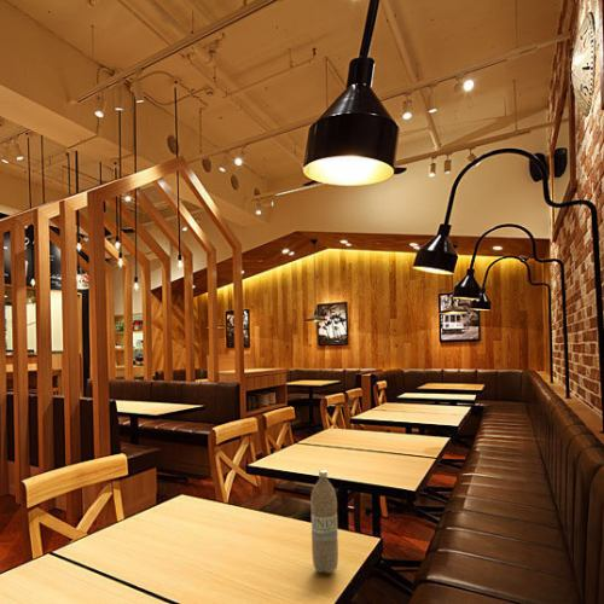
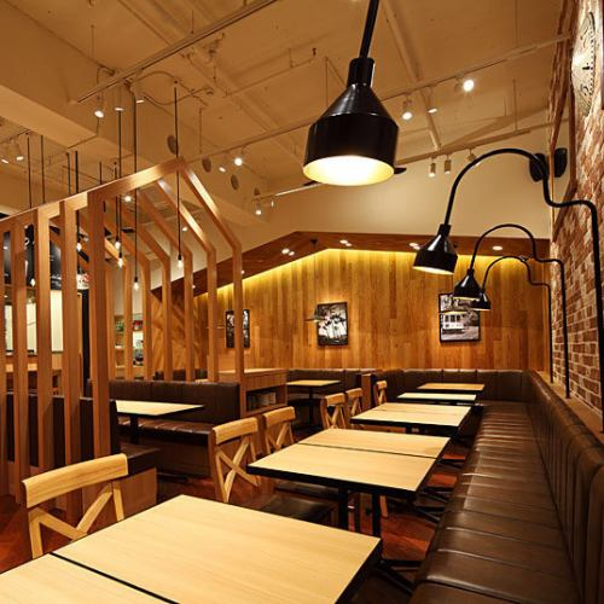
- water bottle (324, 519)
